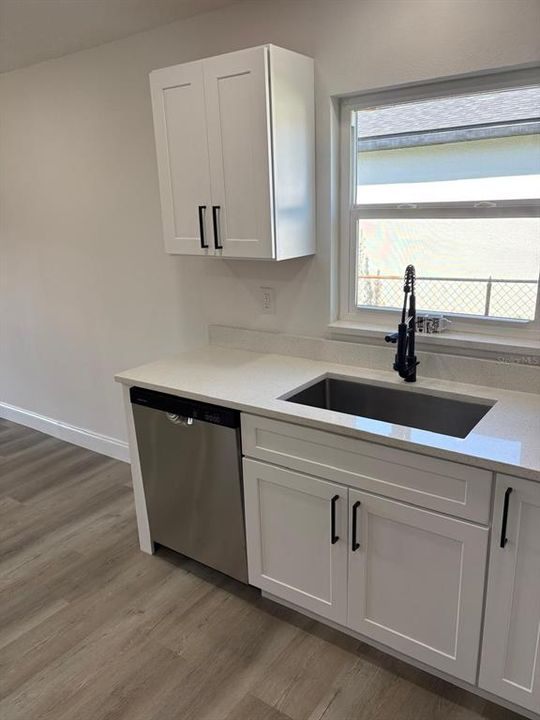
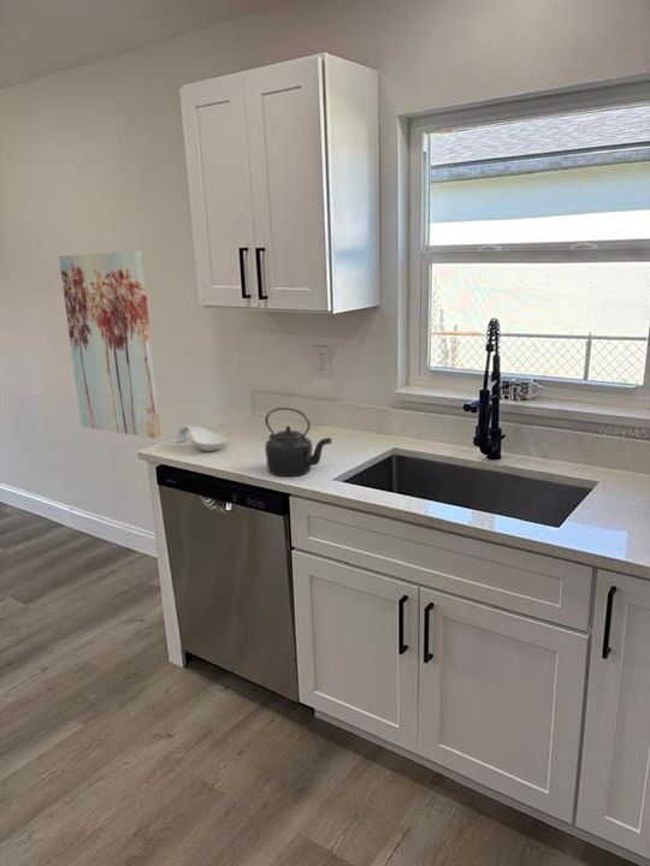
+ kettle (299, 440)
+ spoon rest (199, 437)
+ wall art (108, 345)
